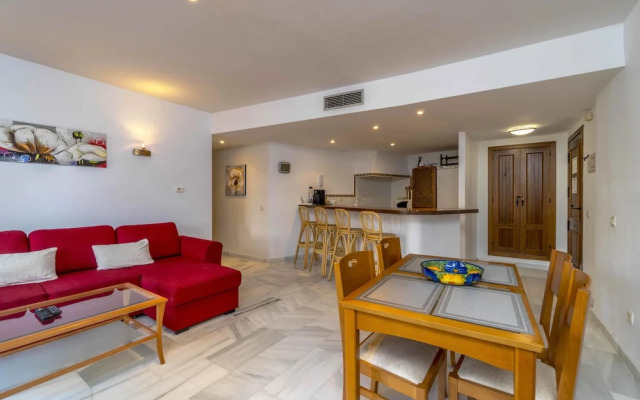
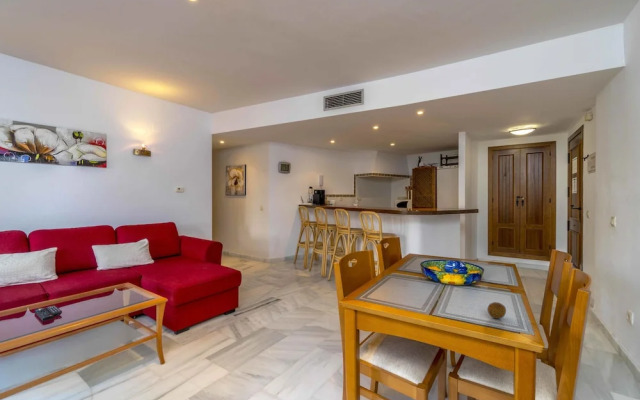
+ fruit (496, 310)
